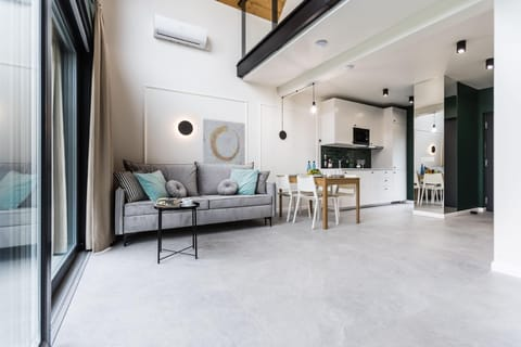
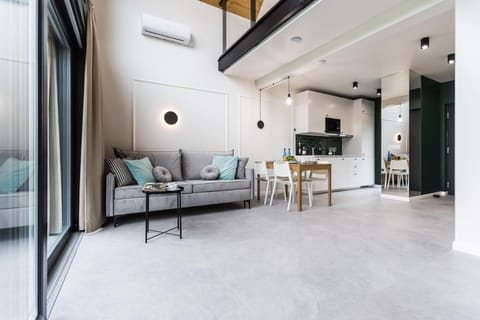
- wall art (225, 143)
